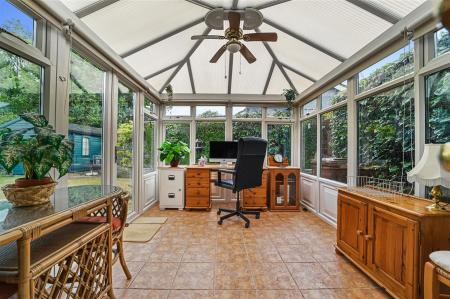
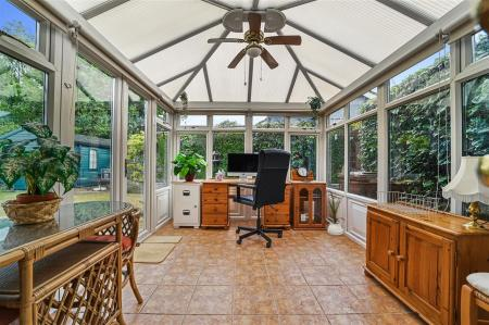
+ house plant (334, 211)
